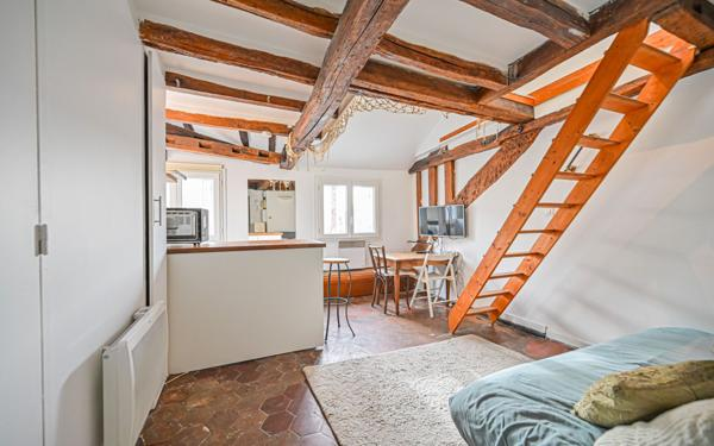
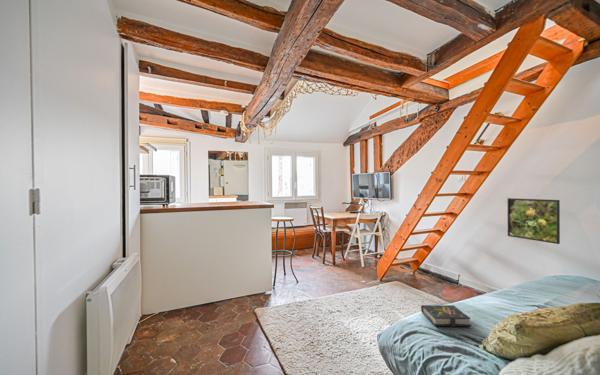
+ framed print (531, 219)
+ book (444, 314)
